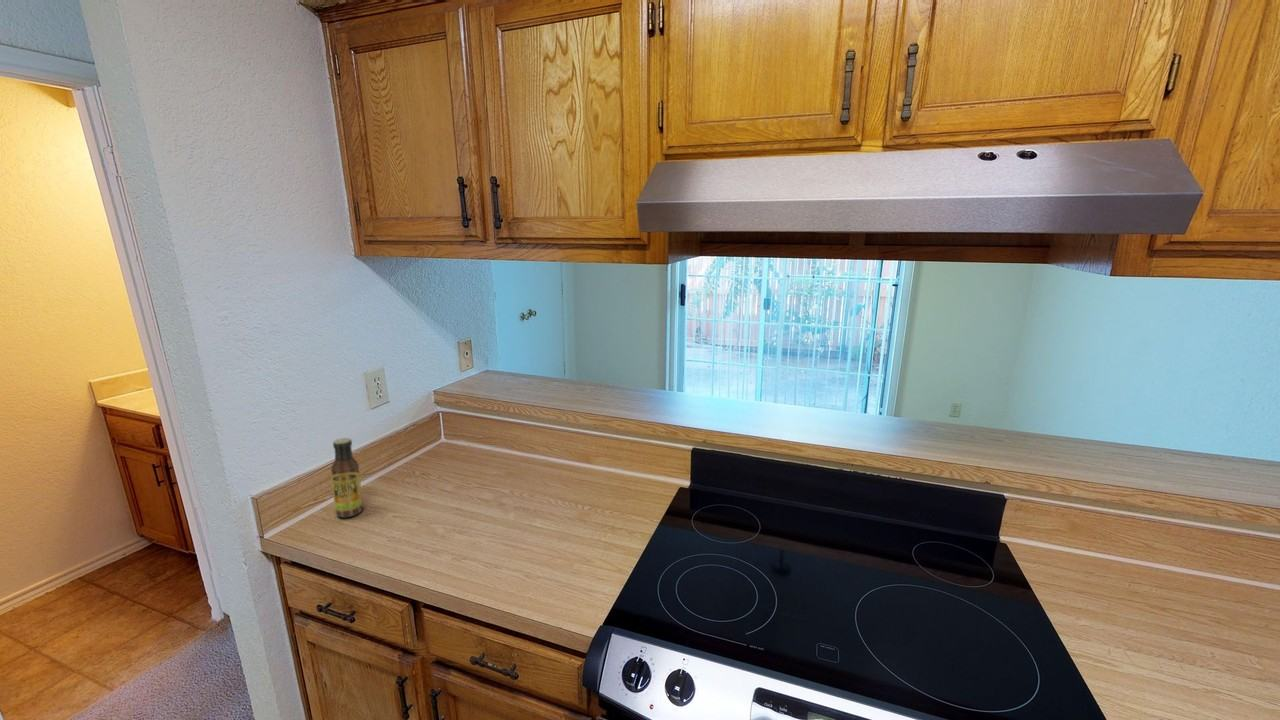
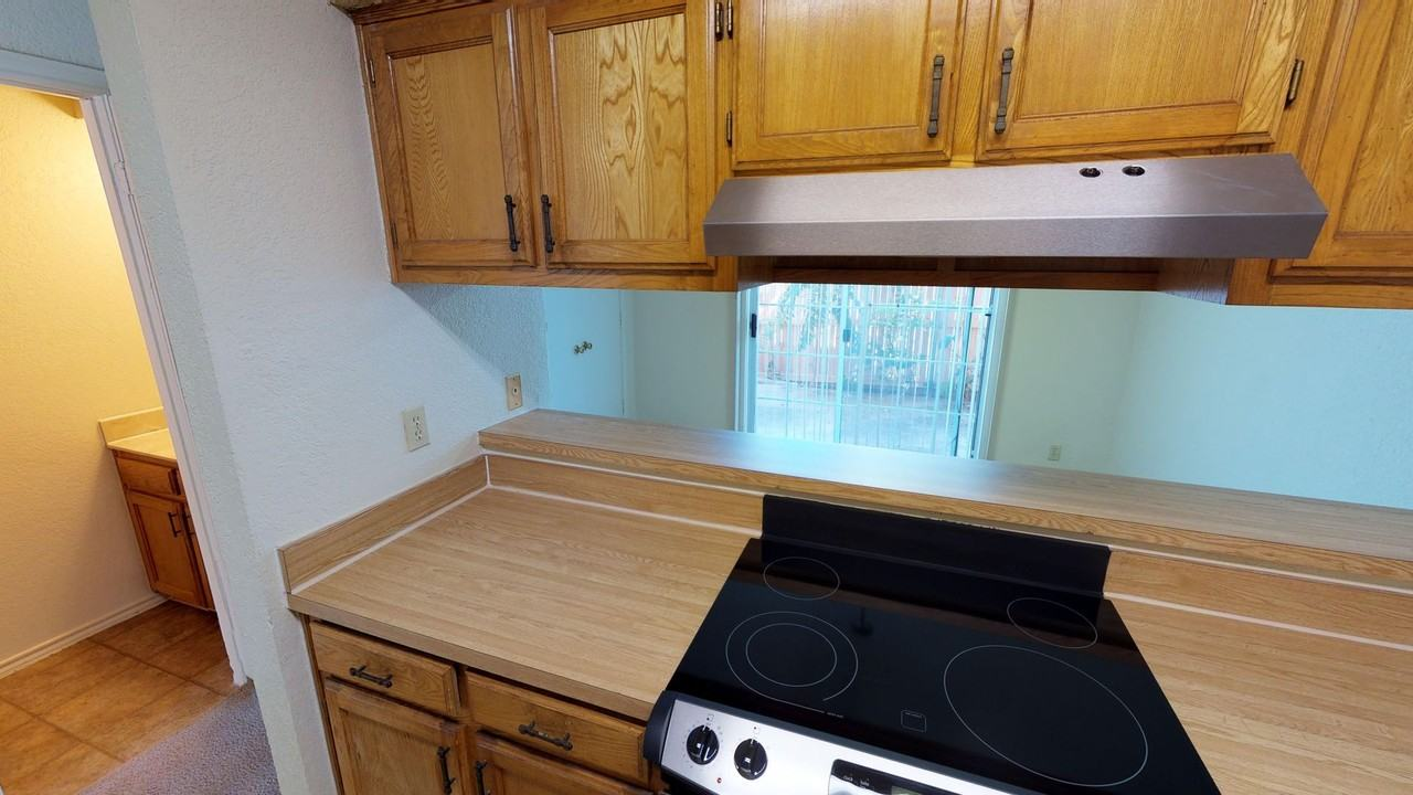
- sauce bottle (345, 477)
